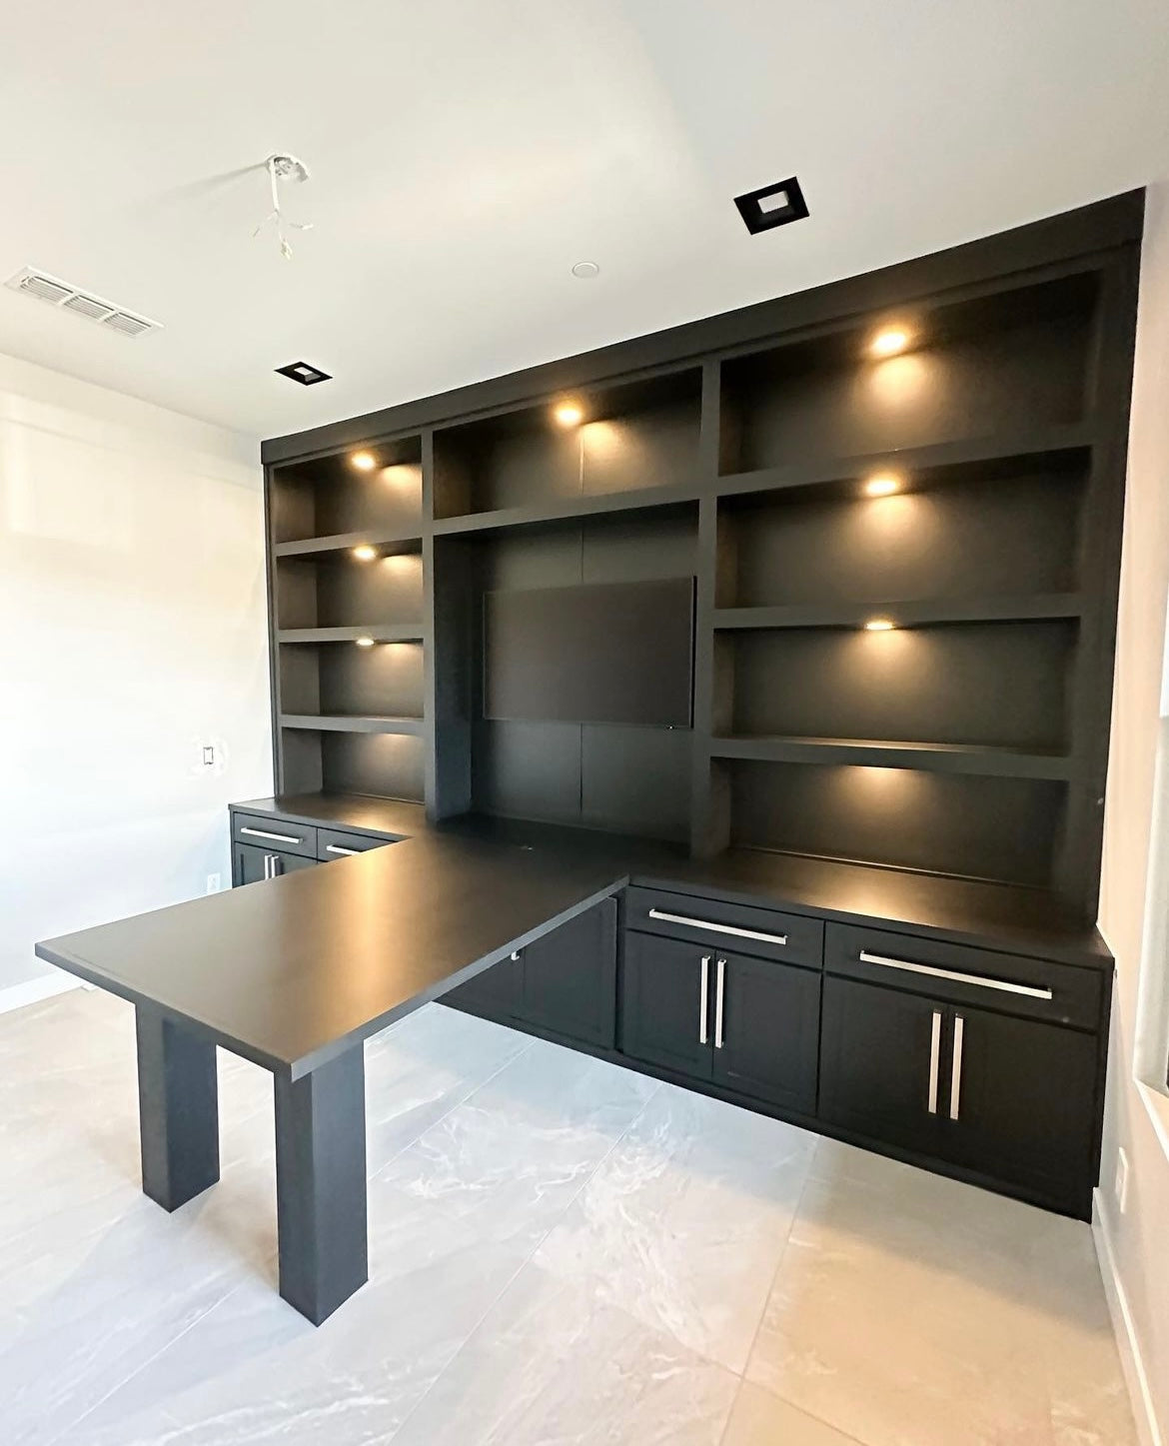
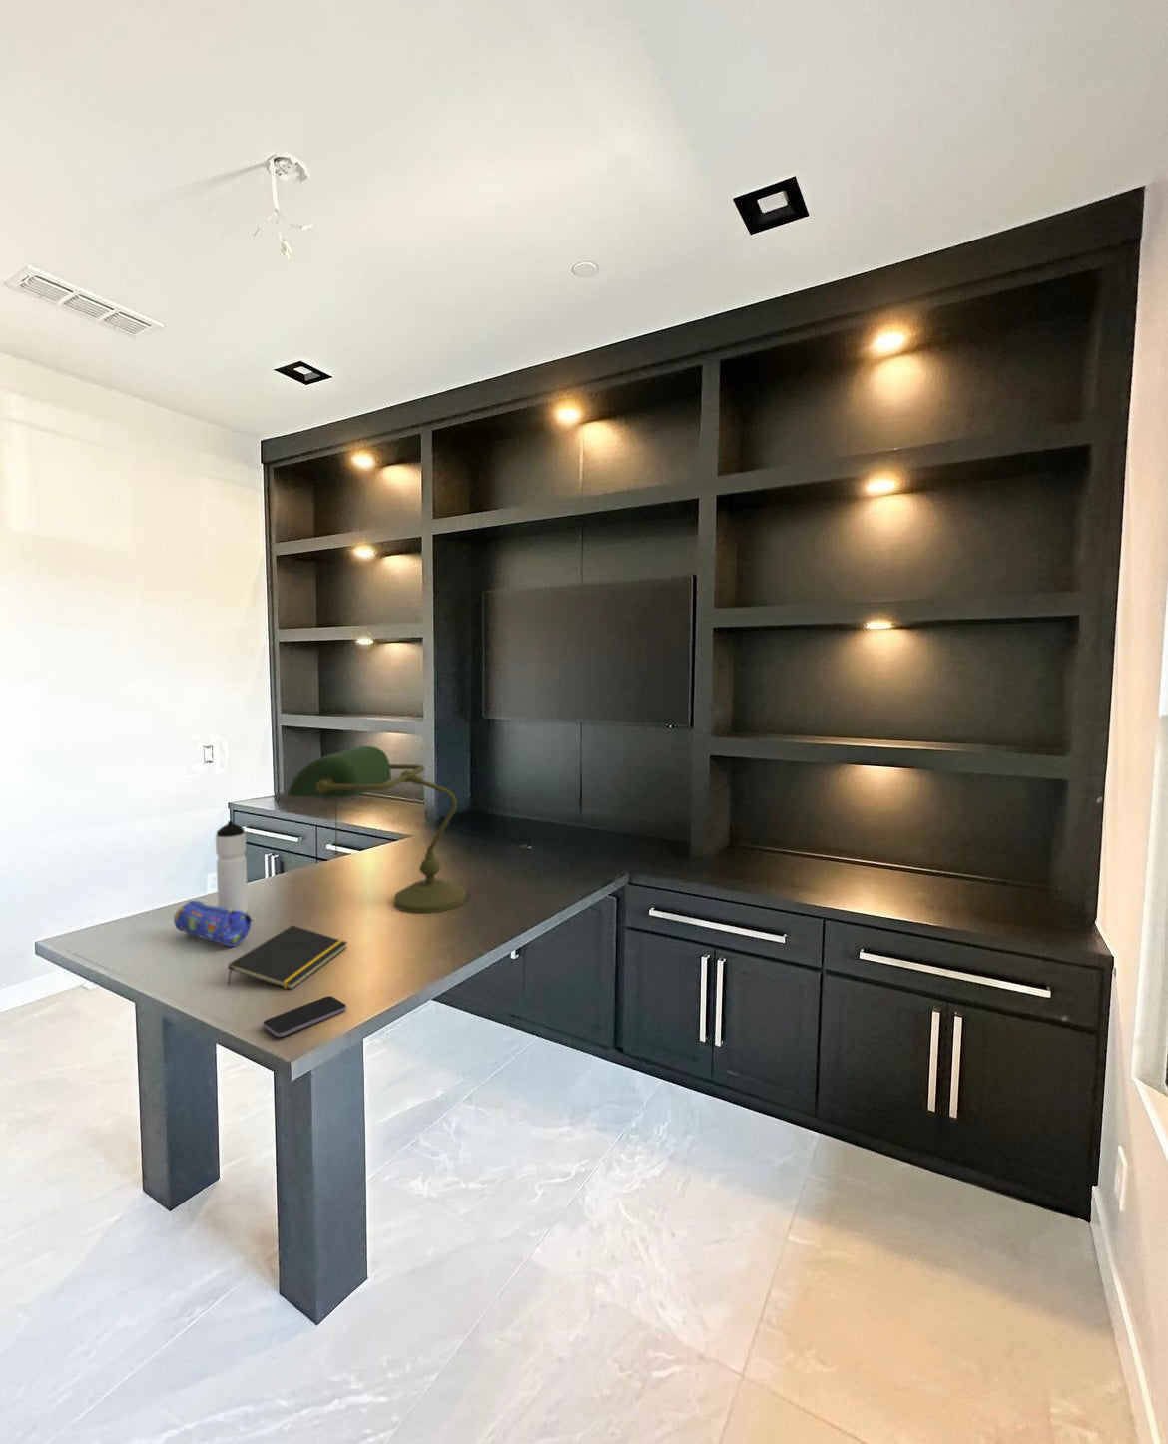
+ notepad (292, 956)
+ water bottle (230, 867)
+ pencil case (212, 921)
+ desk lamp (381, 790)
+ smartphone (305, 1015)
